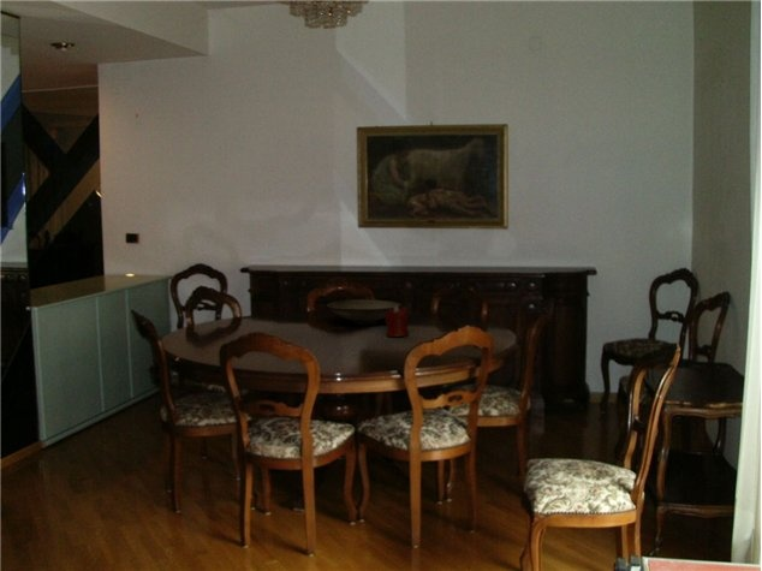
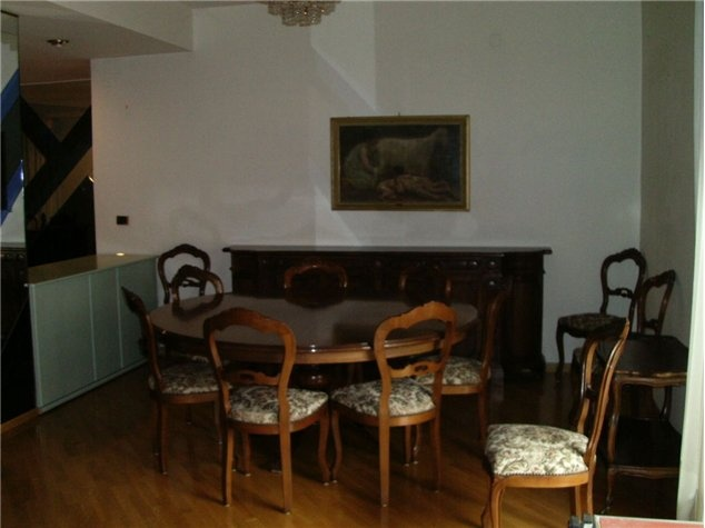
- decorative bowl (364, 313)
- candle (397, 320)
